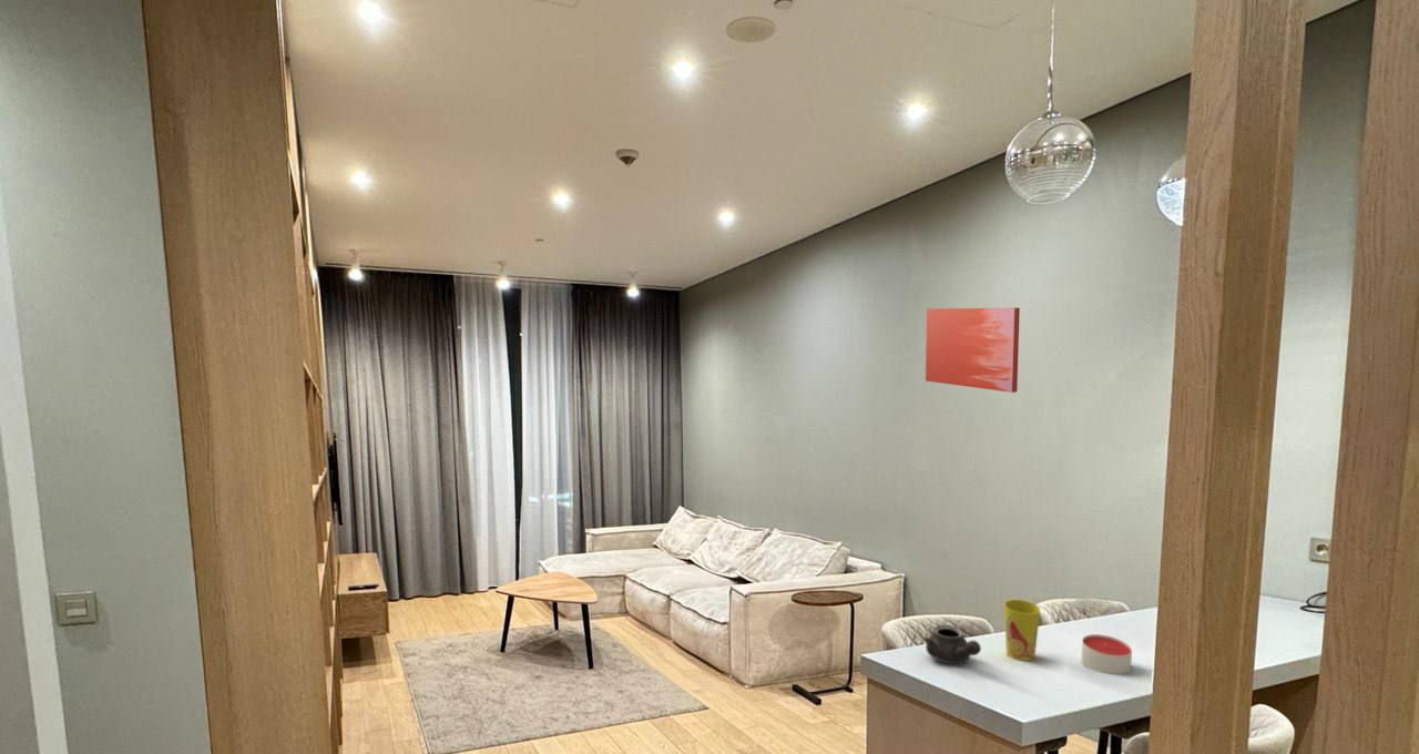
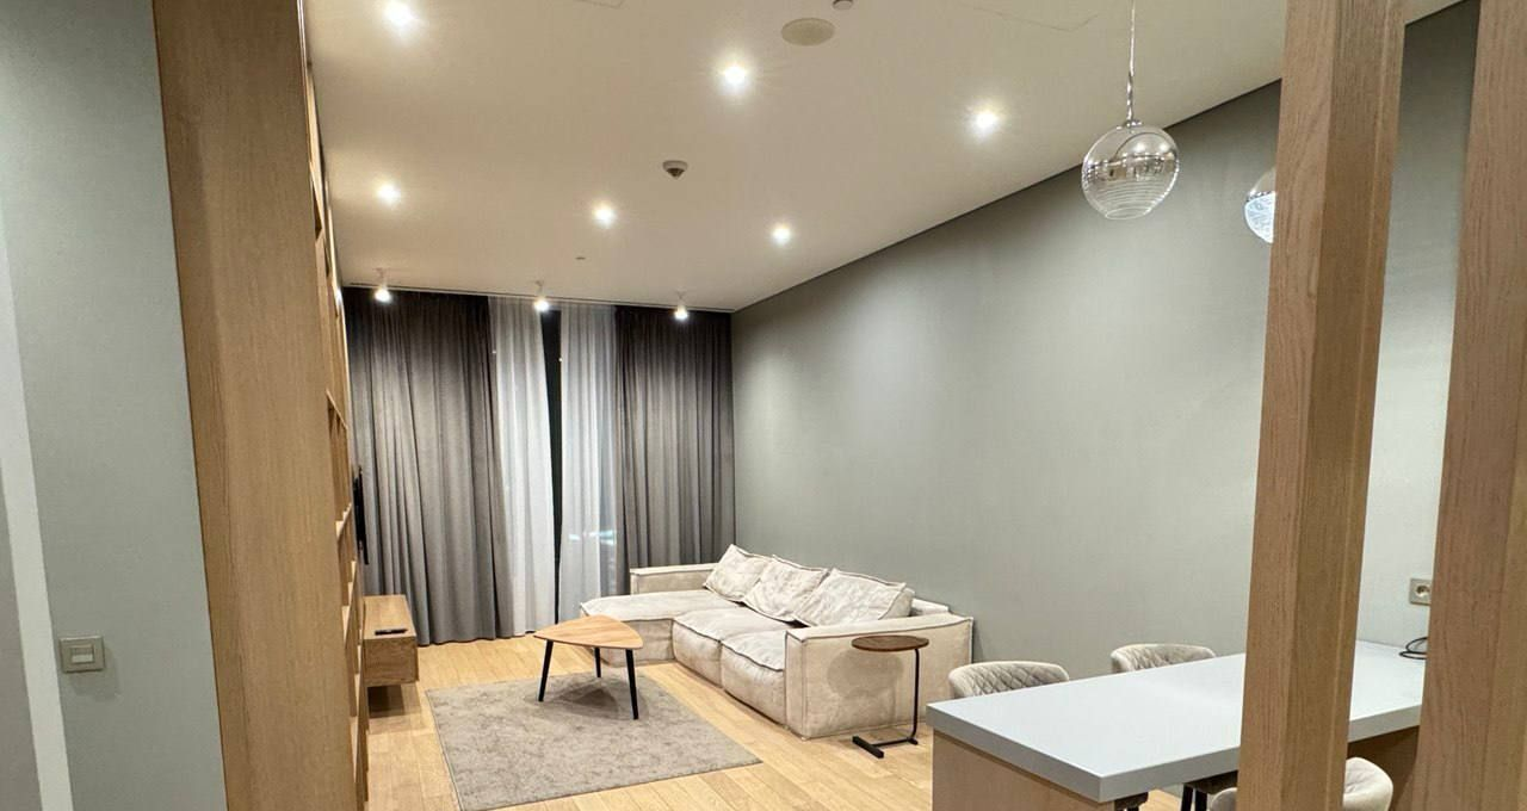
- wall art (968, 347)
- teapot (952, 645)
- candle (1105, 654)
- cup (1021, 631)
